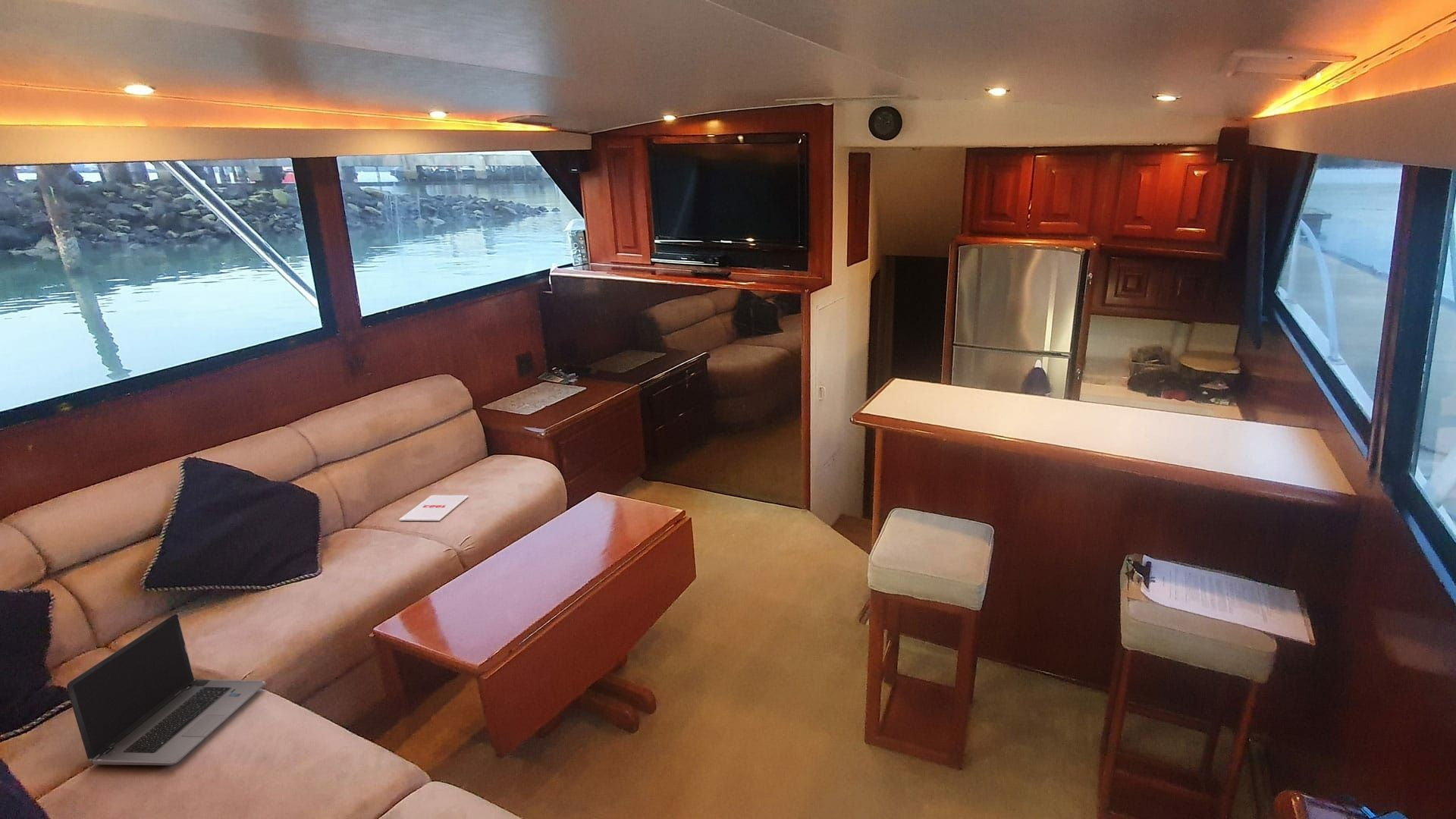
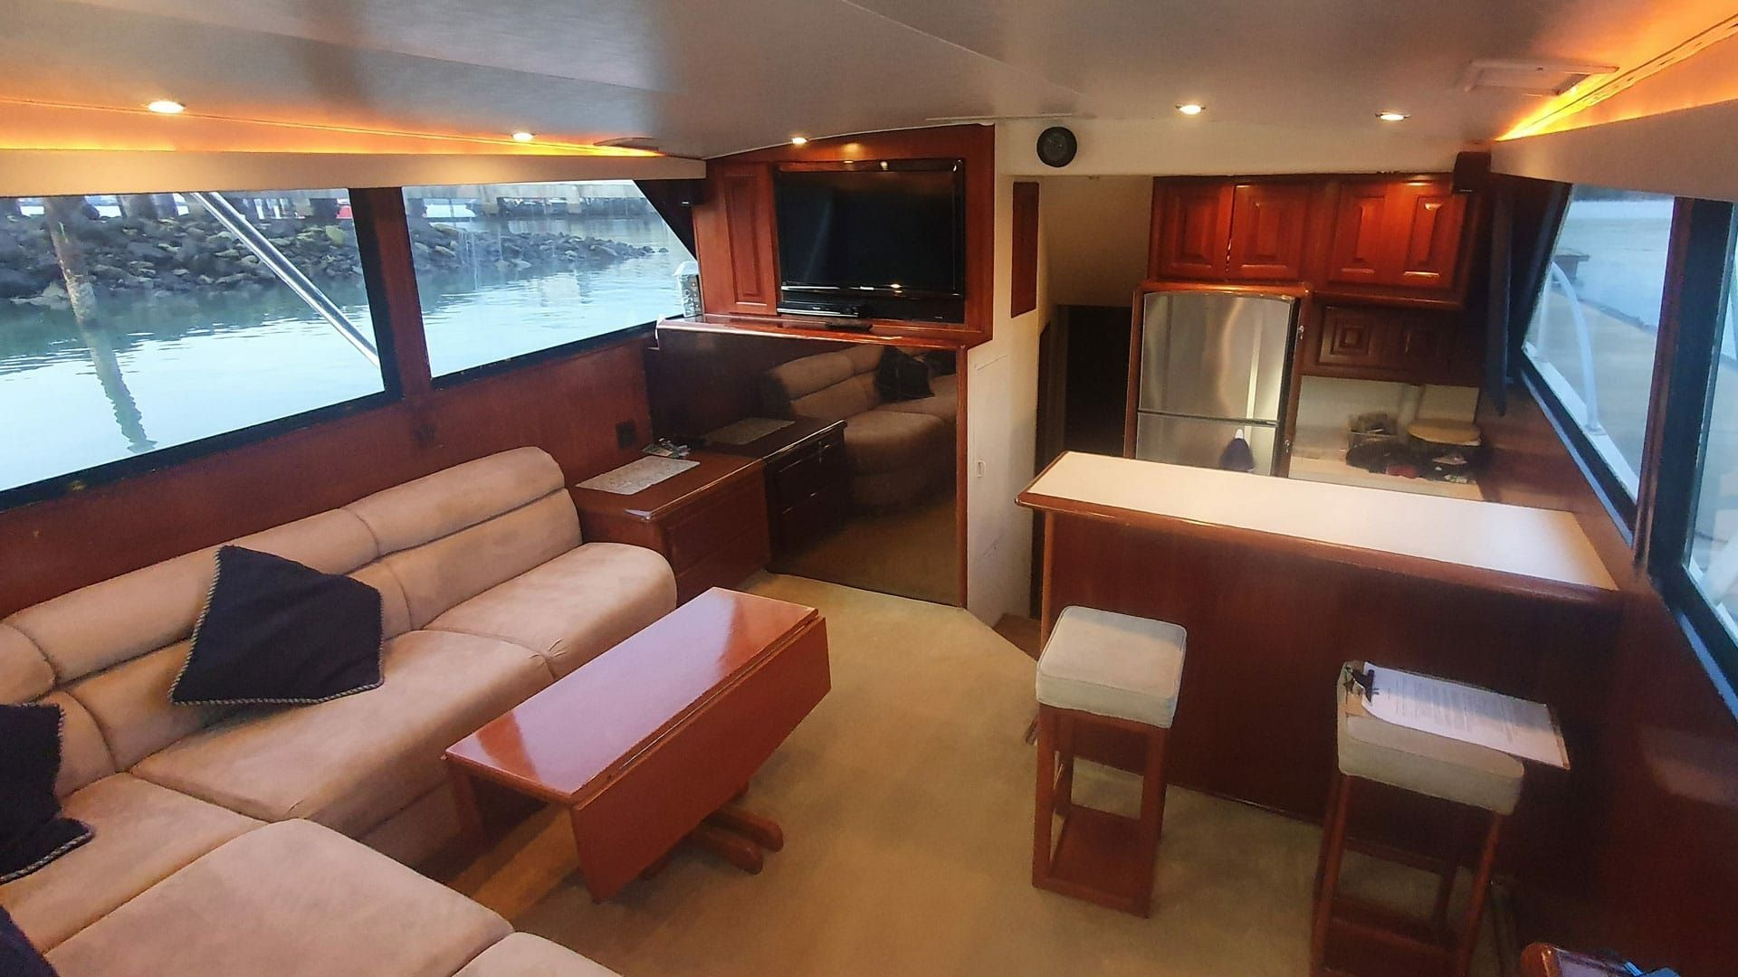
- magazine (435, 507)
- laptop computer (175, 685)
